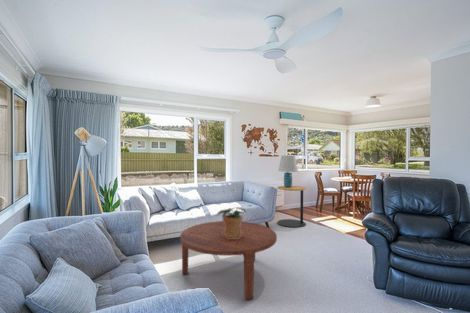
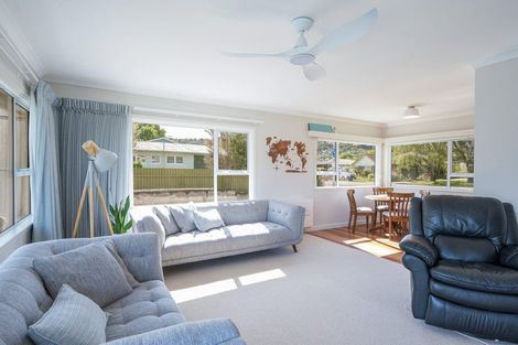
- side table (300, 205)
- potted plant (230, 221)
- lamp (288, 171)
- coffee table (228, 254)
